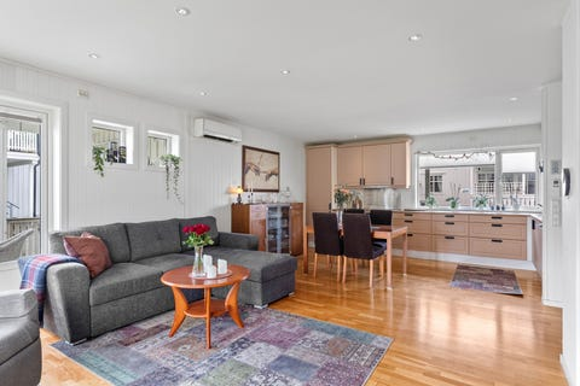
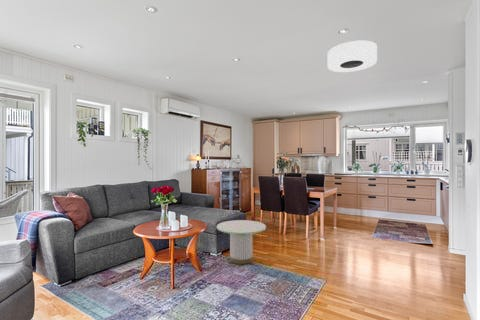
+ ceiling light (351, 57)
+ side table (241, 242)
